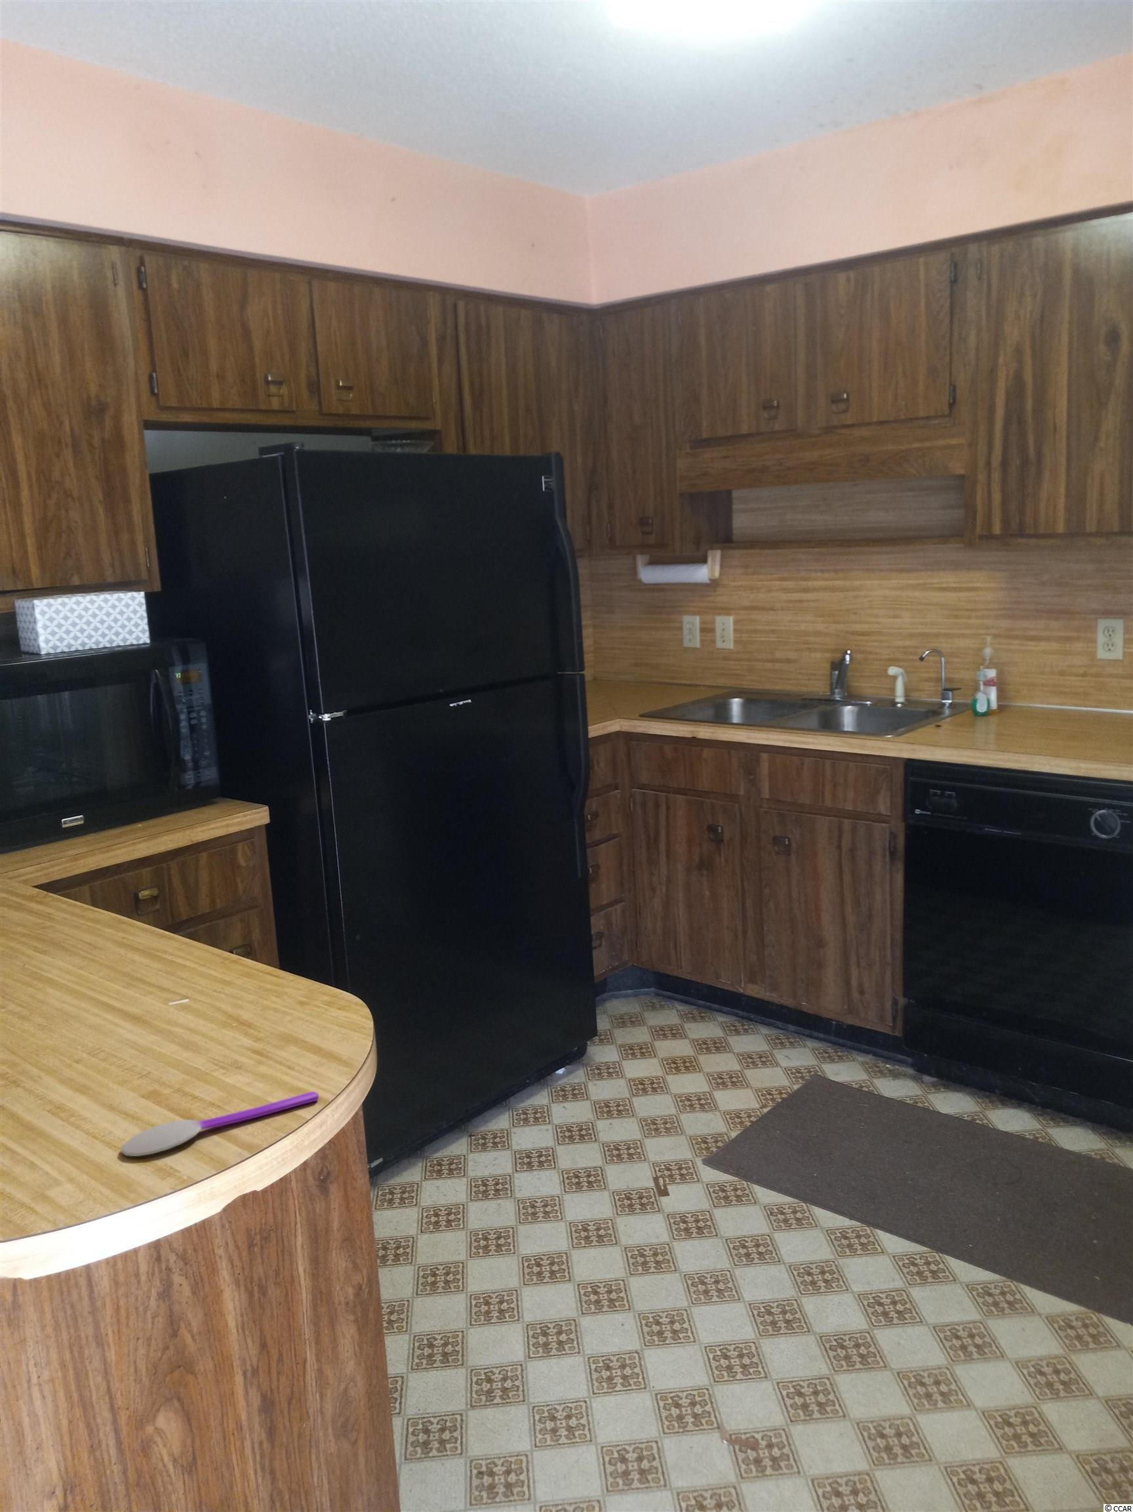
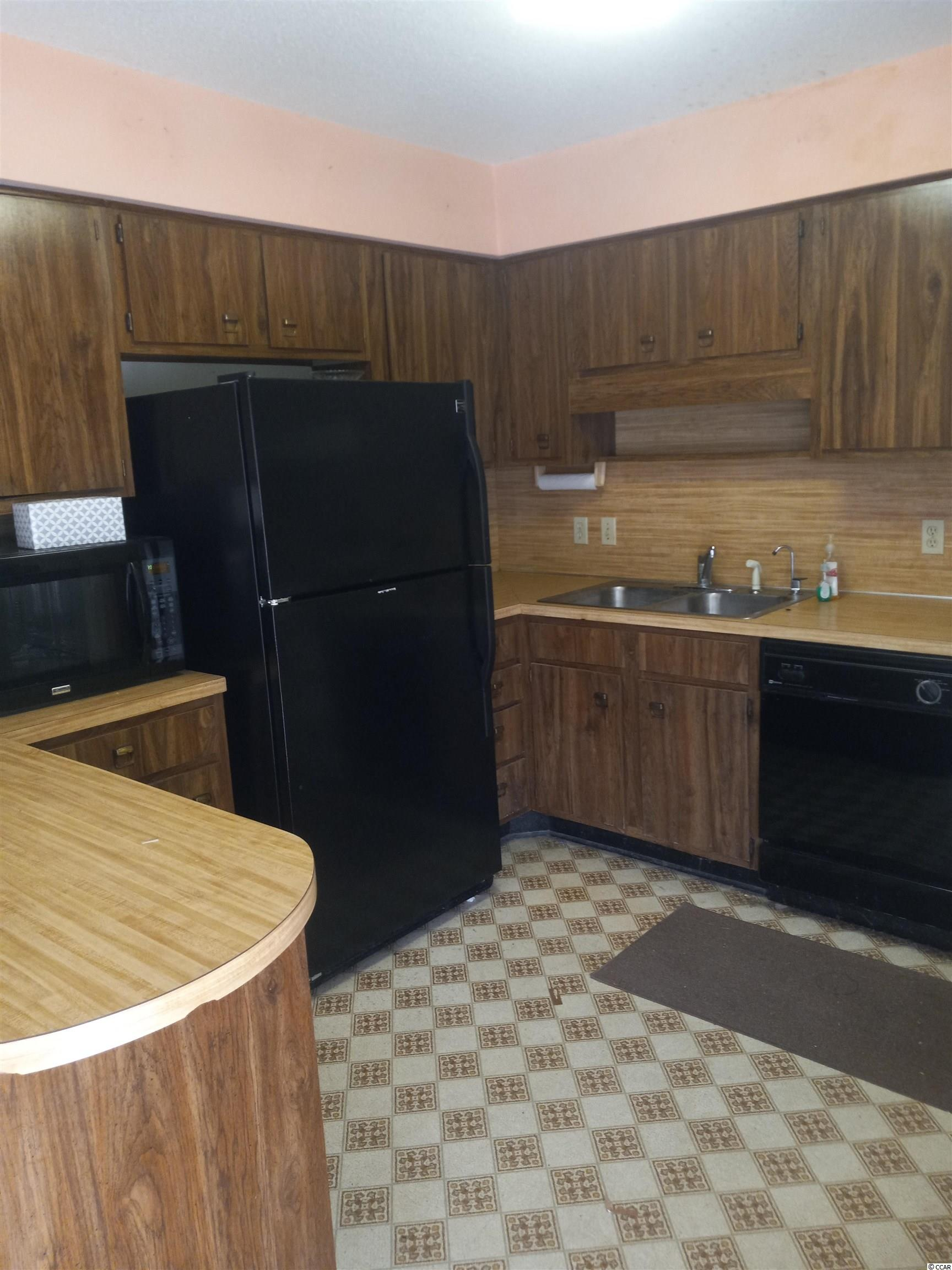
- spoon (223, 1119)
